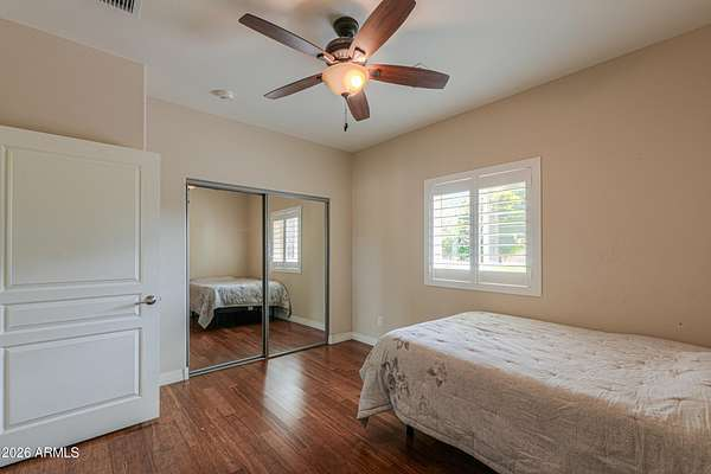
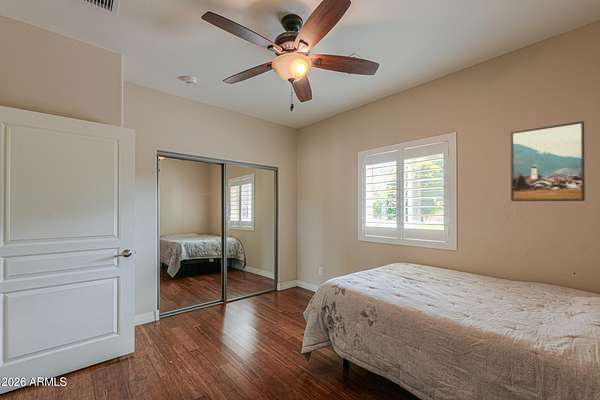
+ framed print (545, 164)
